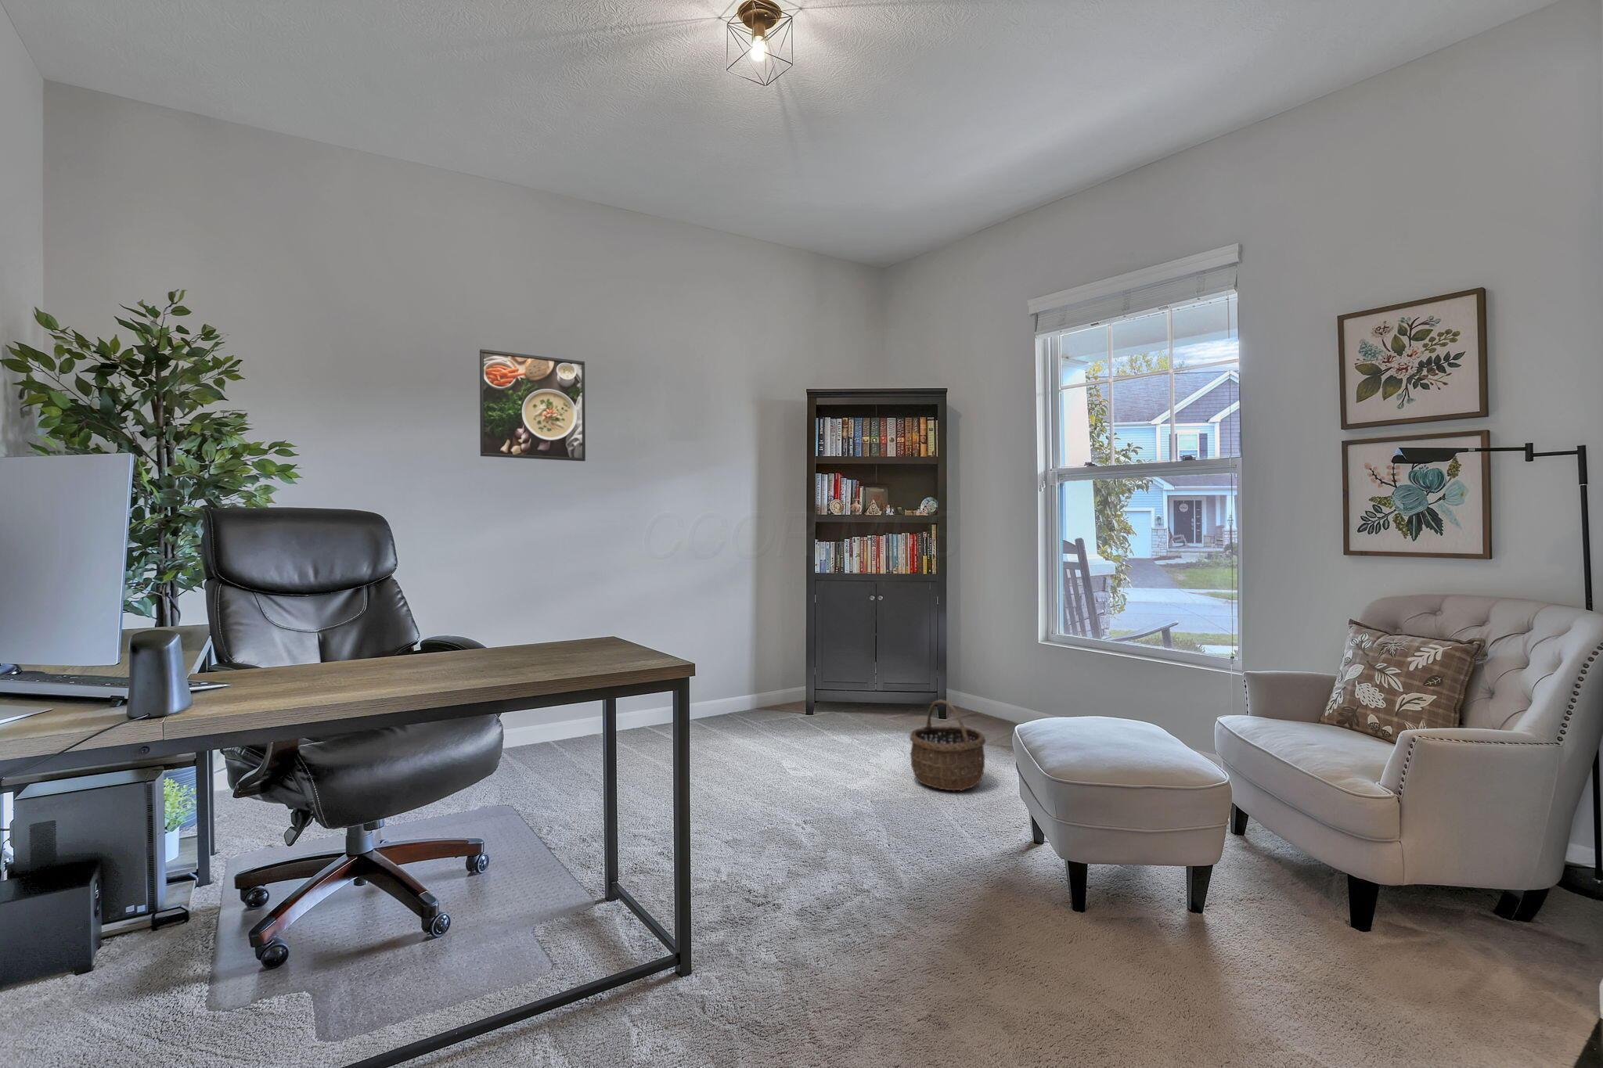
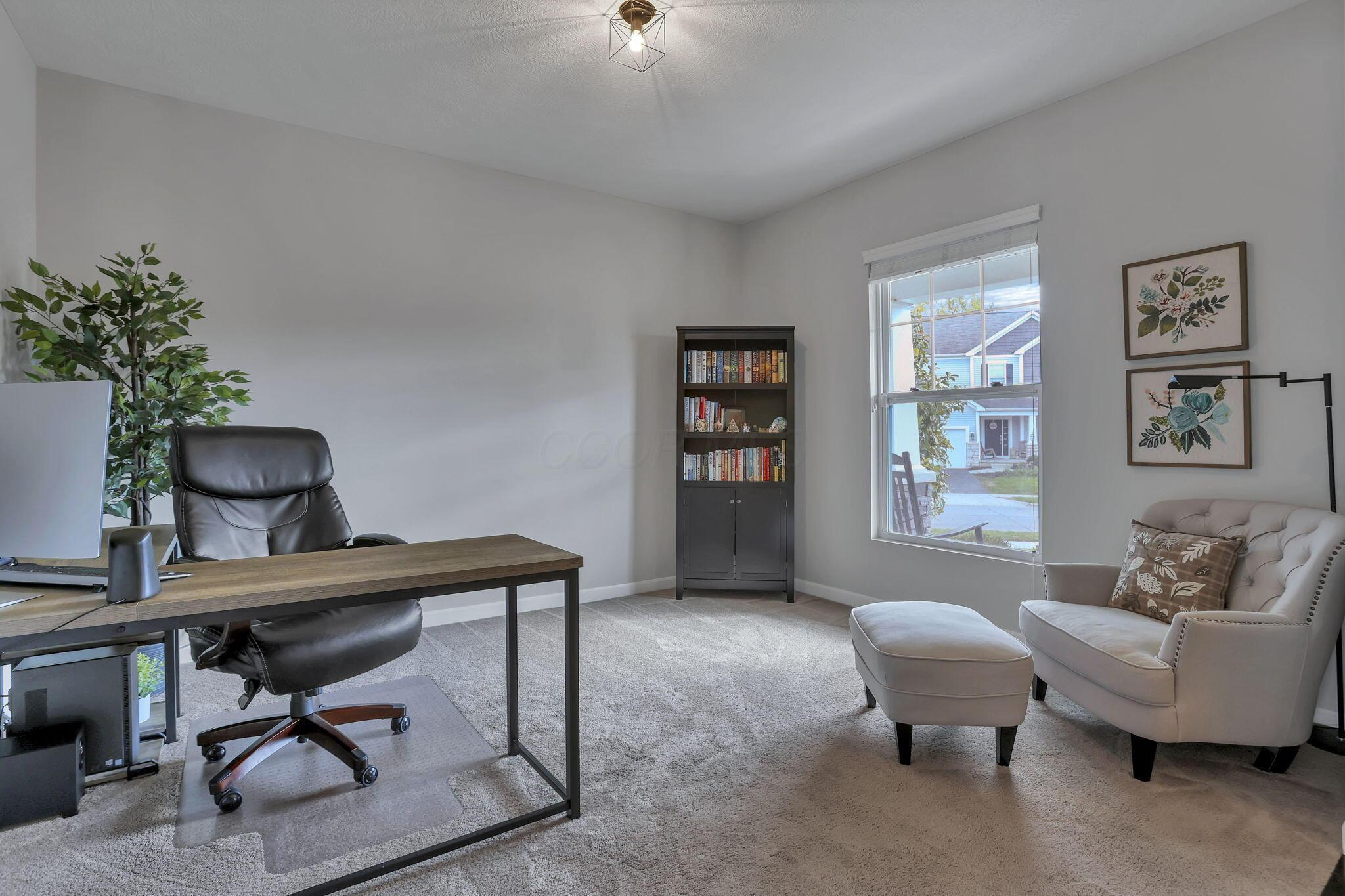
- wicker basket (947, 741)
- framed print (534, 406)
